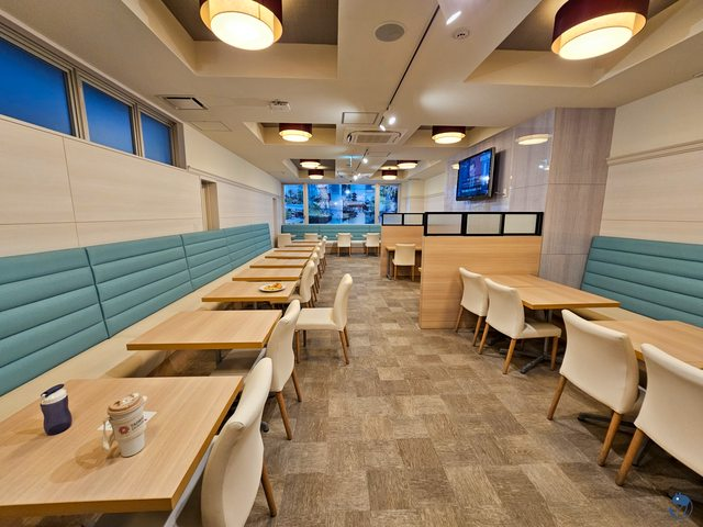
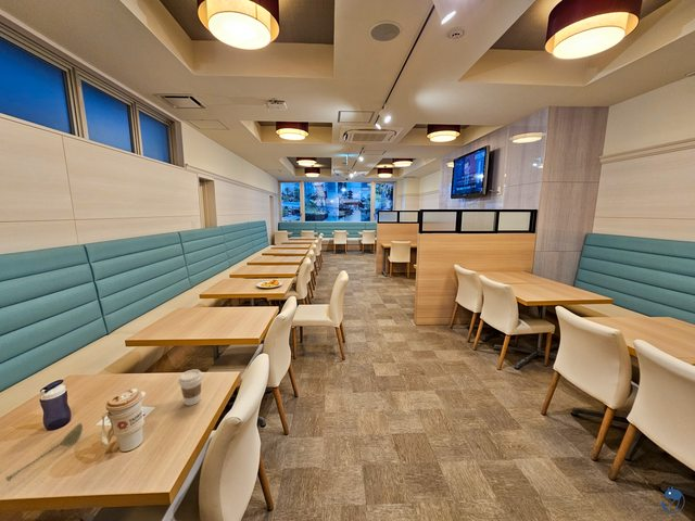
+ coffee cup (191, 387)
+ soupspoon (50, 450)
